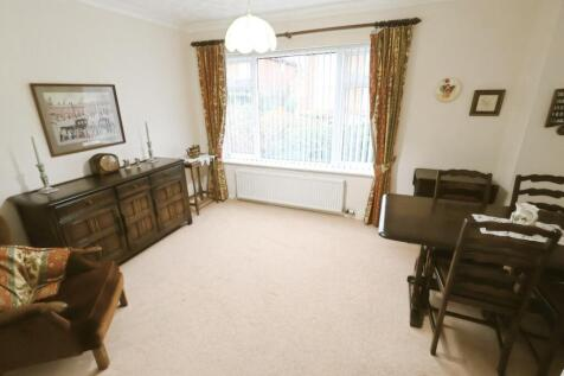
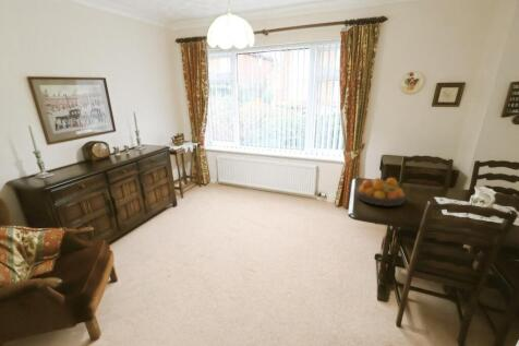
+ fruit bowl (379, 188)
